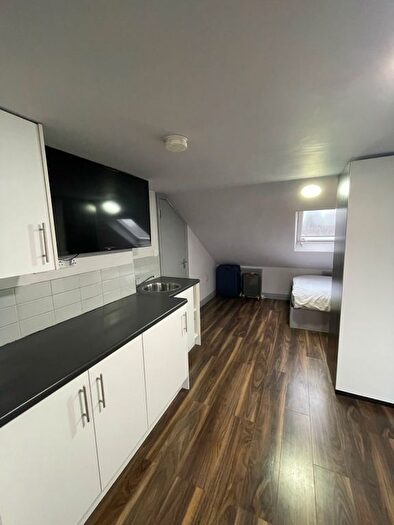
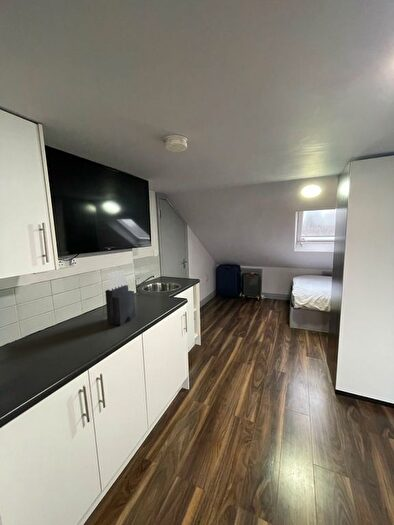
+ knife block (122, 296)
